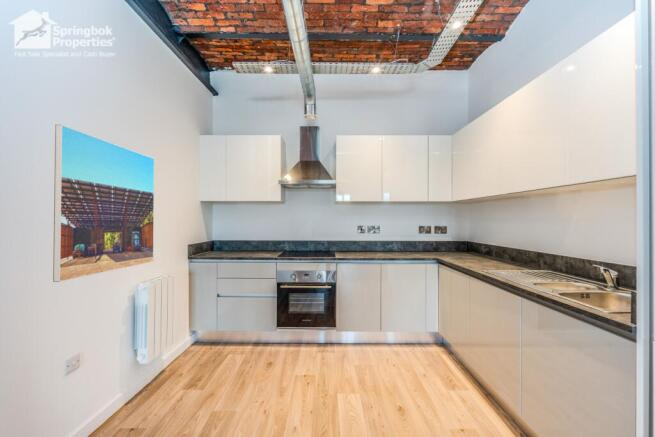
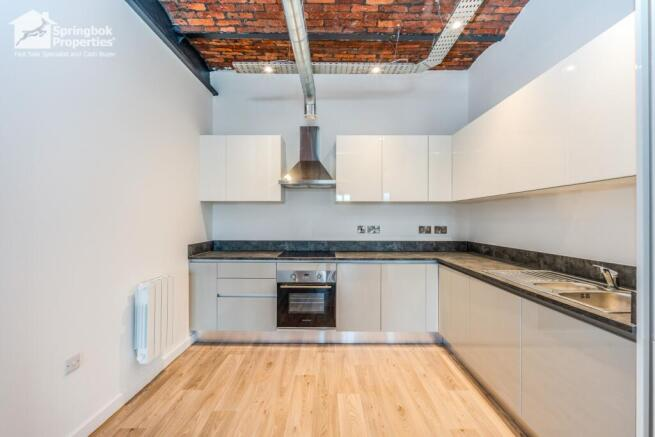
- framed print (114, 207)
